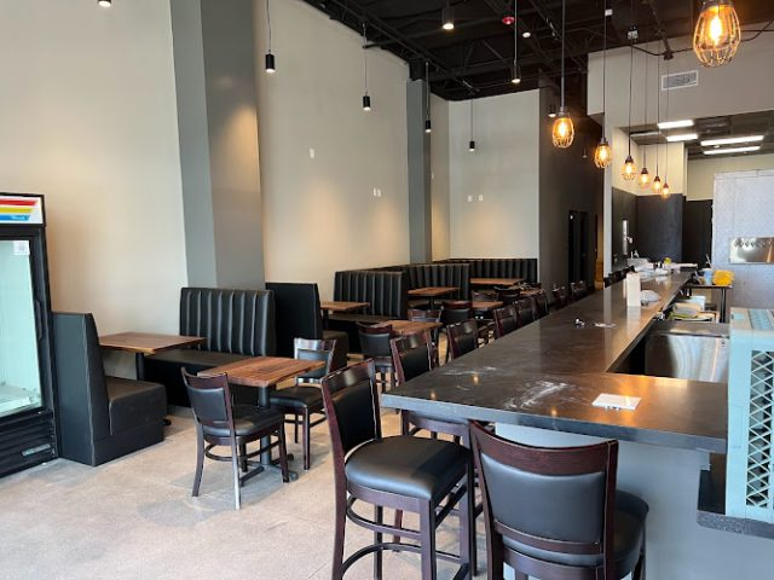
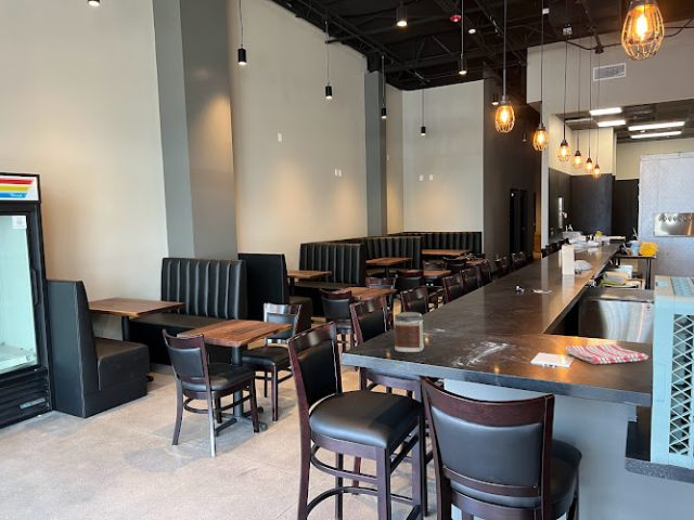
+ jar (409, 332)
+ dish towel (605, 352)
